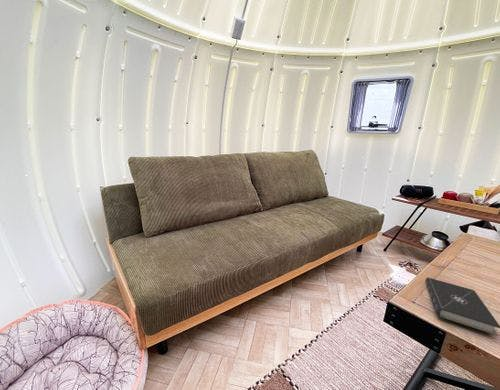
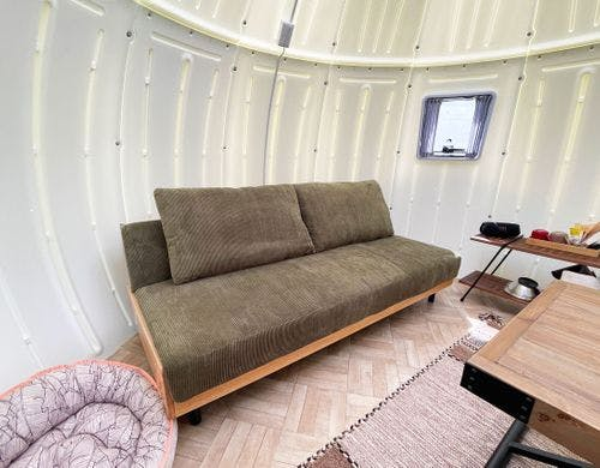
- book (456, 302)
